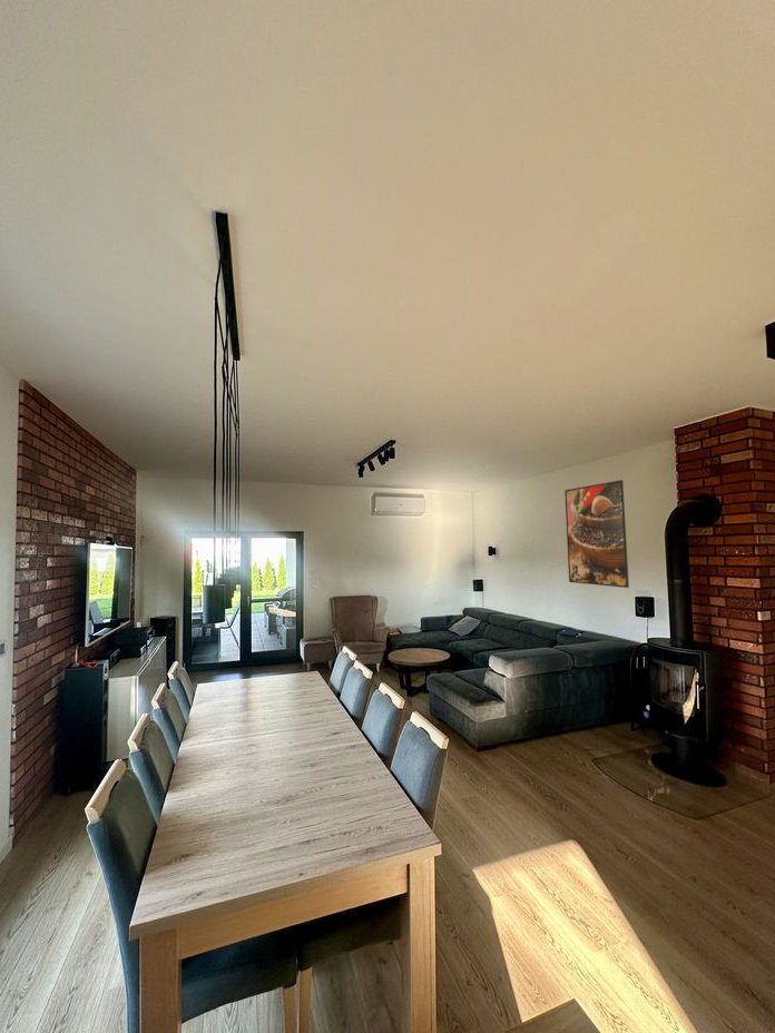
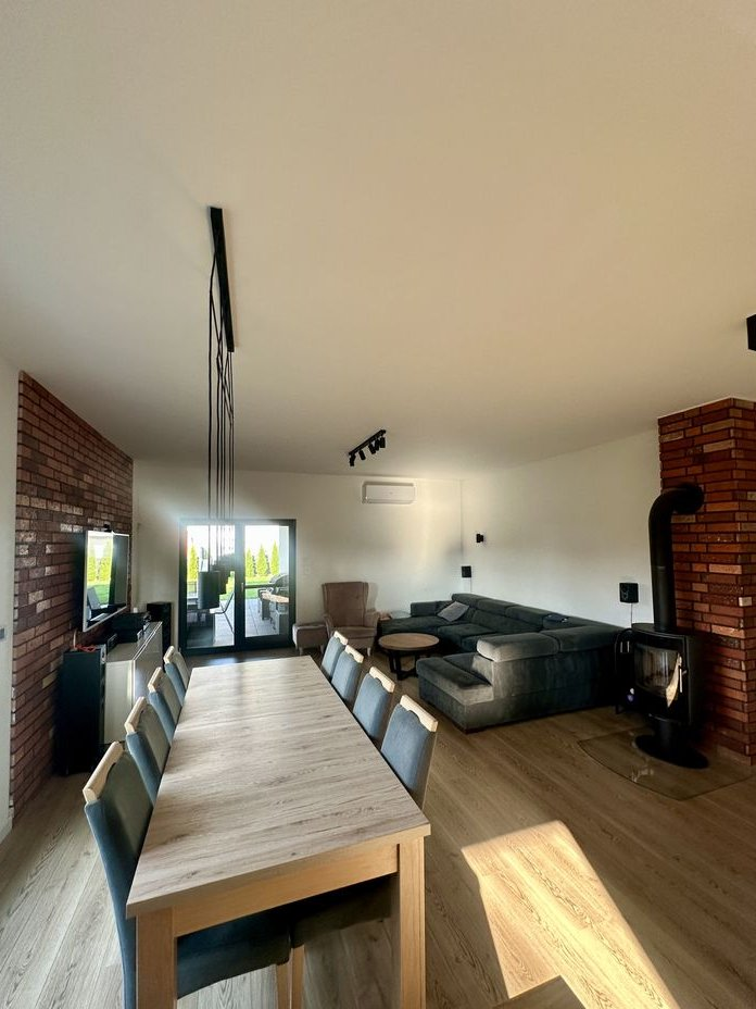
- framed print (593, 534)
